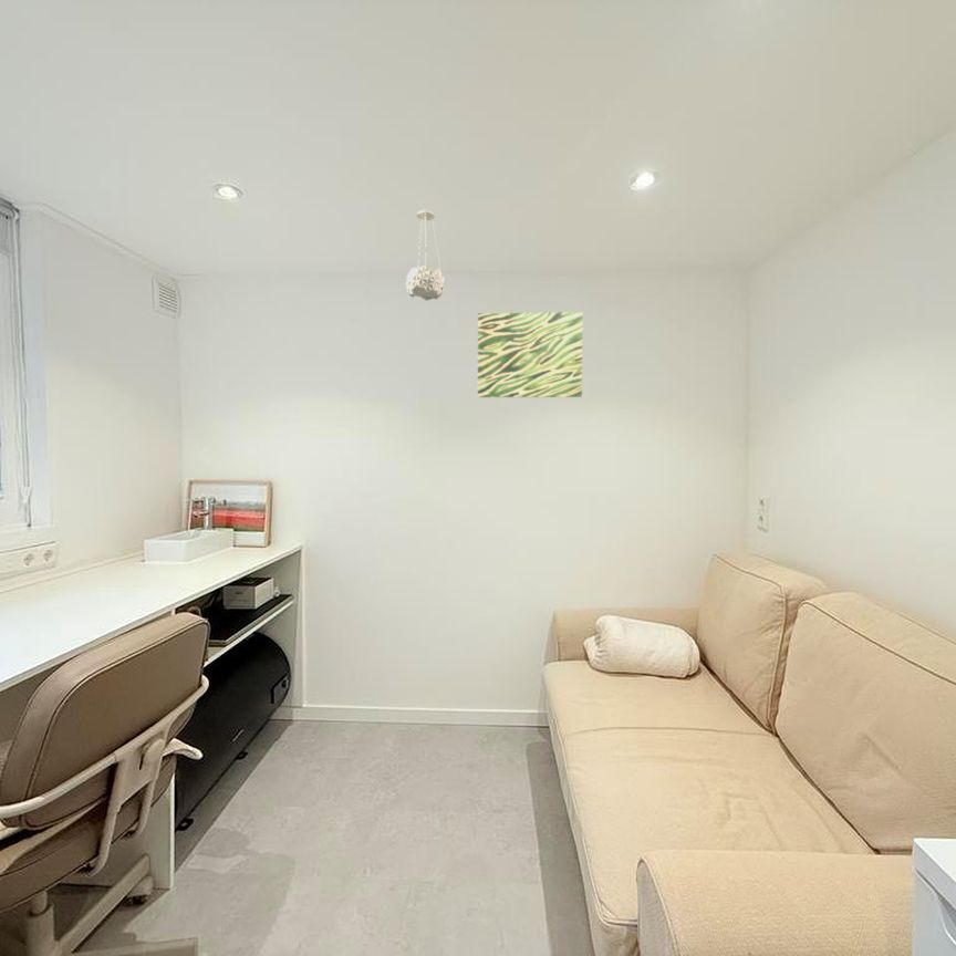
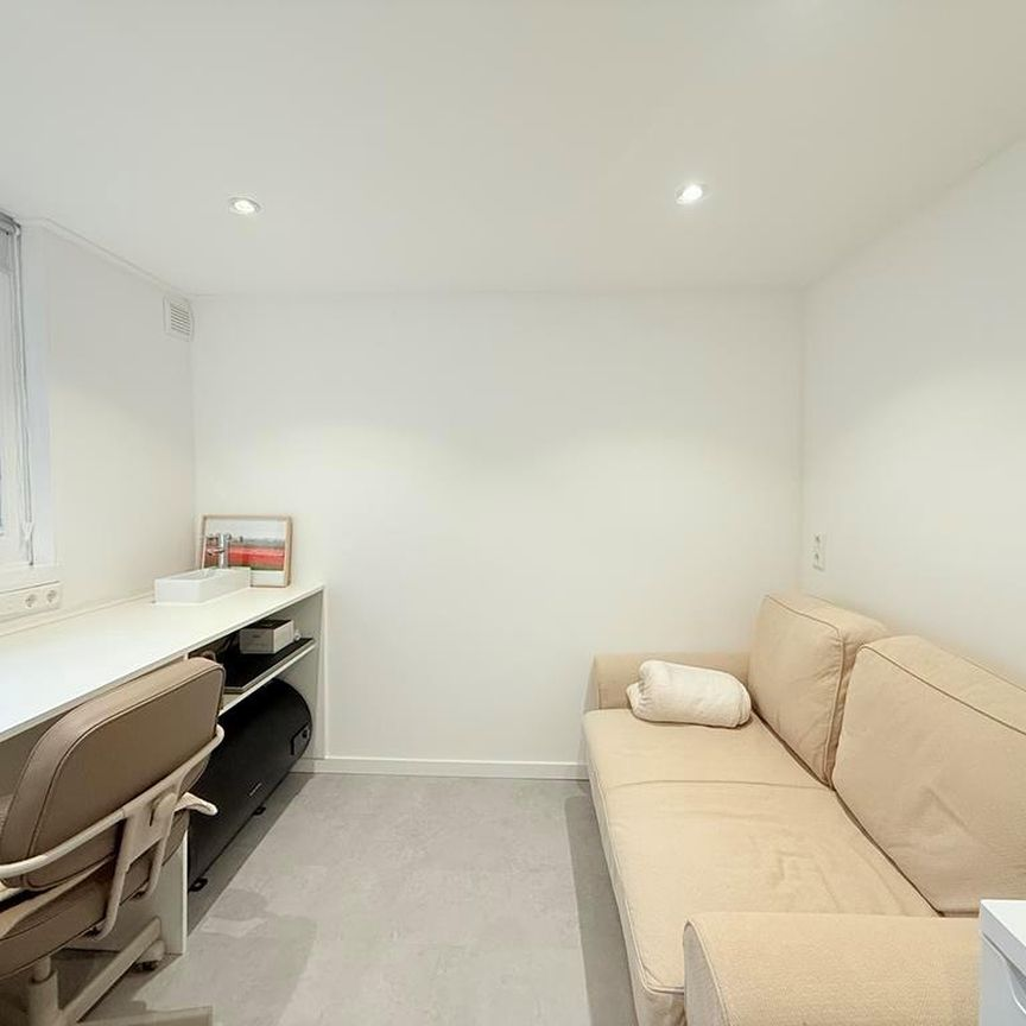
- wall art (529, 355)
- pendant light (425, 254)
